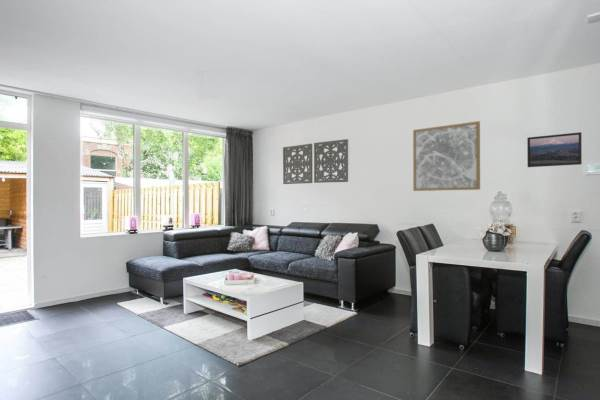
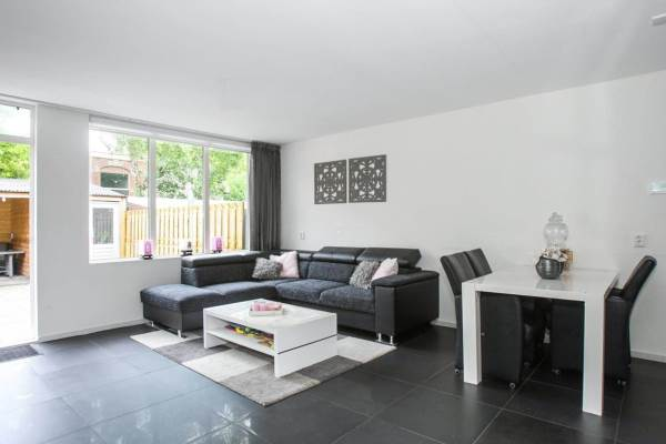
- wall art (444, 158)
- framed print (553, 150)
